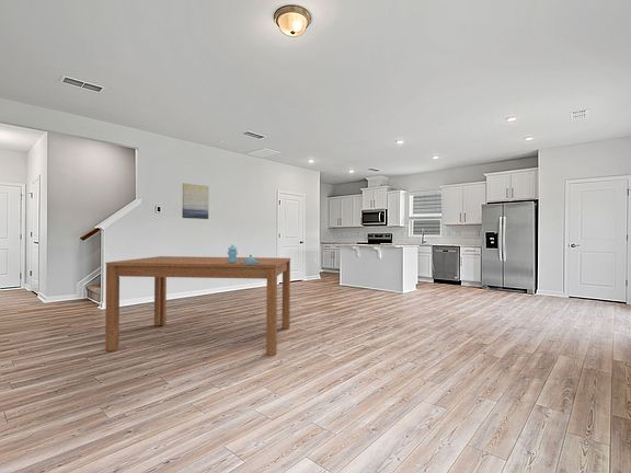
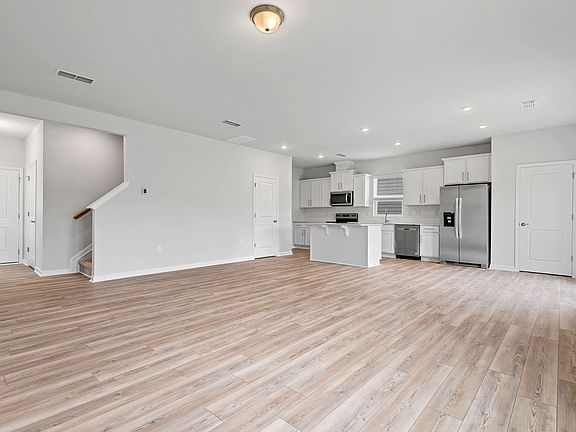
- decorative container (245, 259)
- dining table (208, 277)
- wall art (195, 201)
